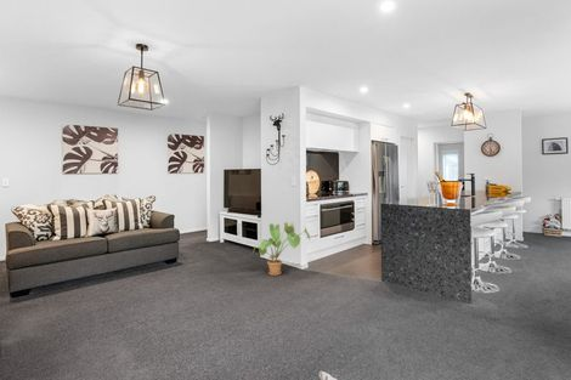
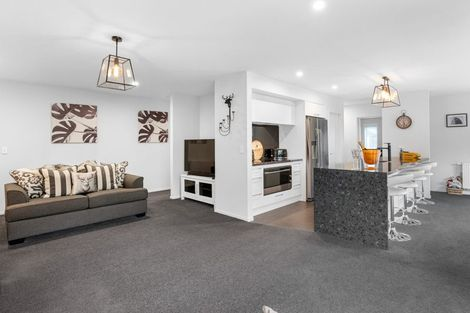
- house plant (281, 248)
